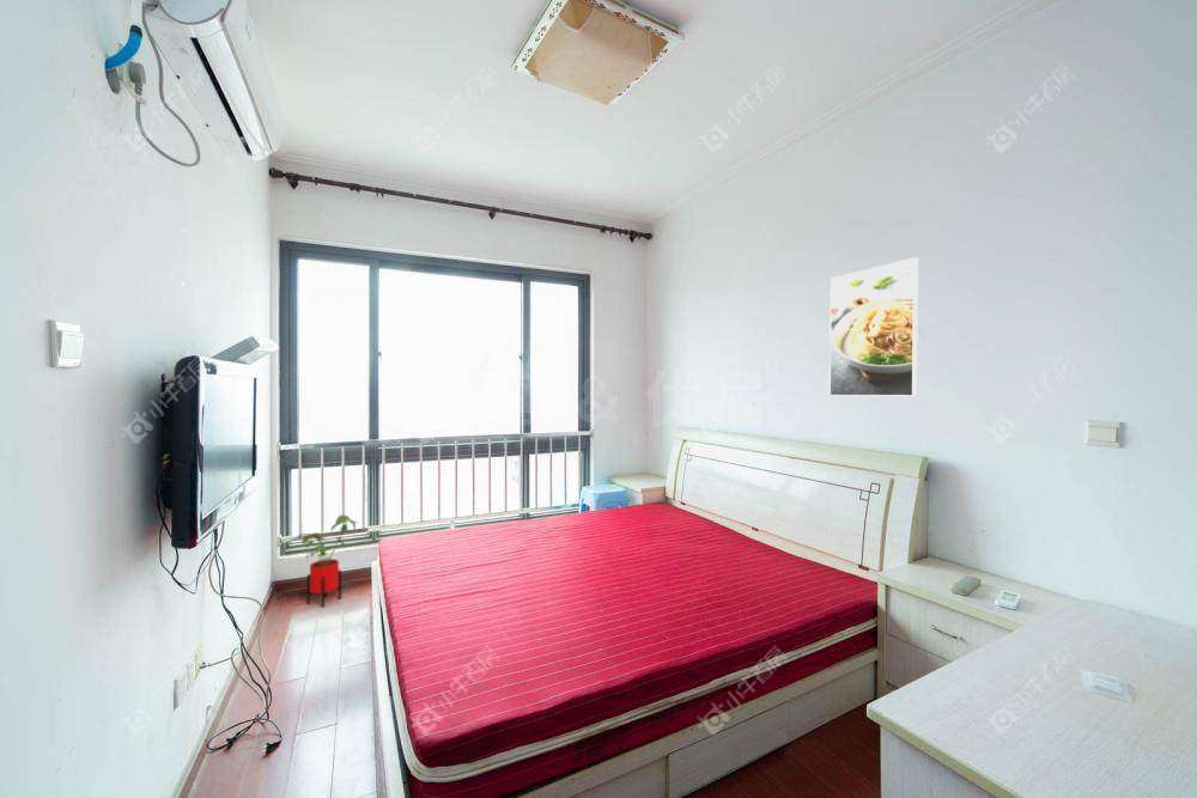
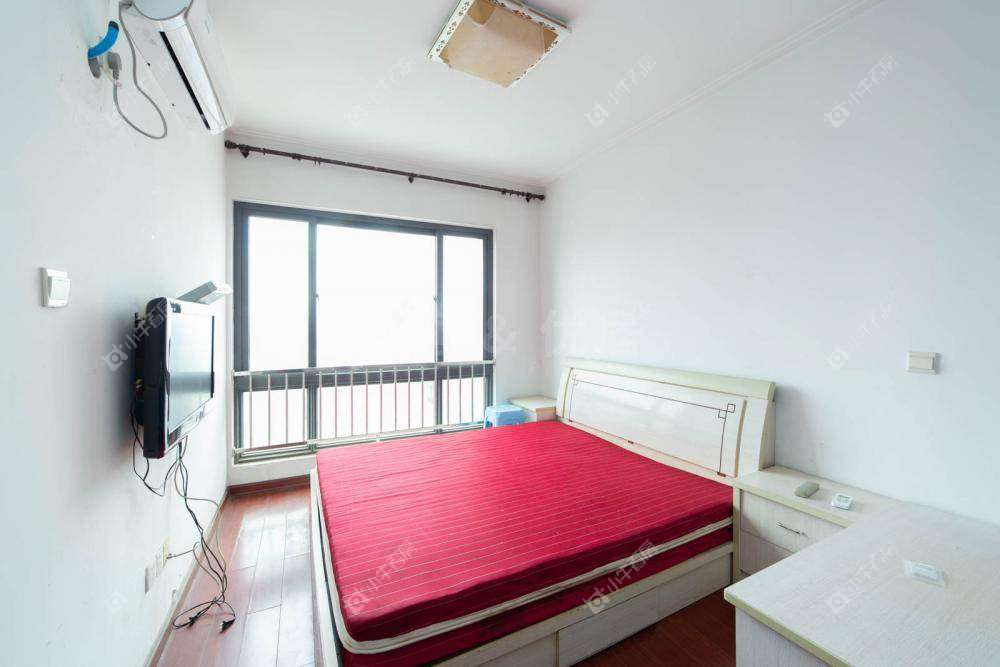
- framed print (870, 333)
- house plant (328, 558)
